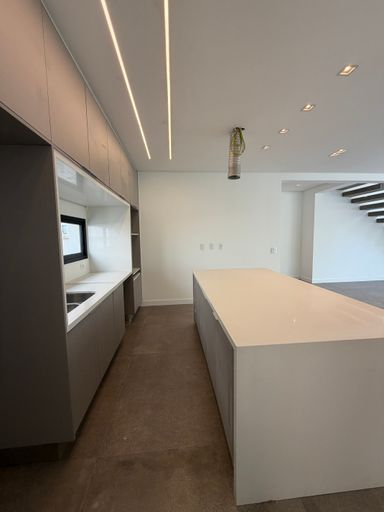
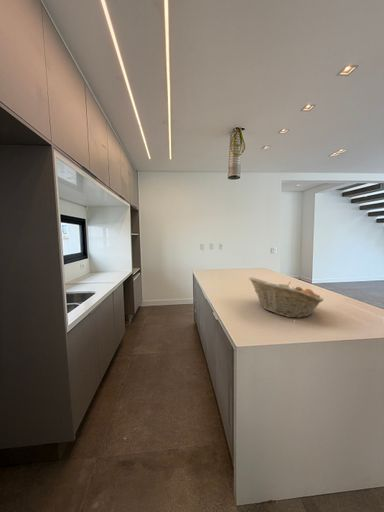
+ fruit basket (282, 293)
